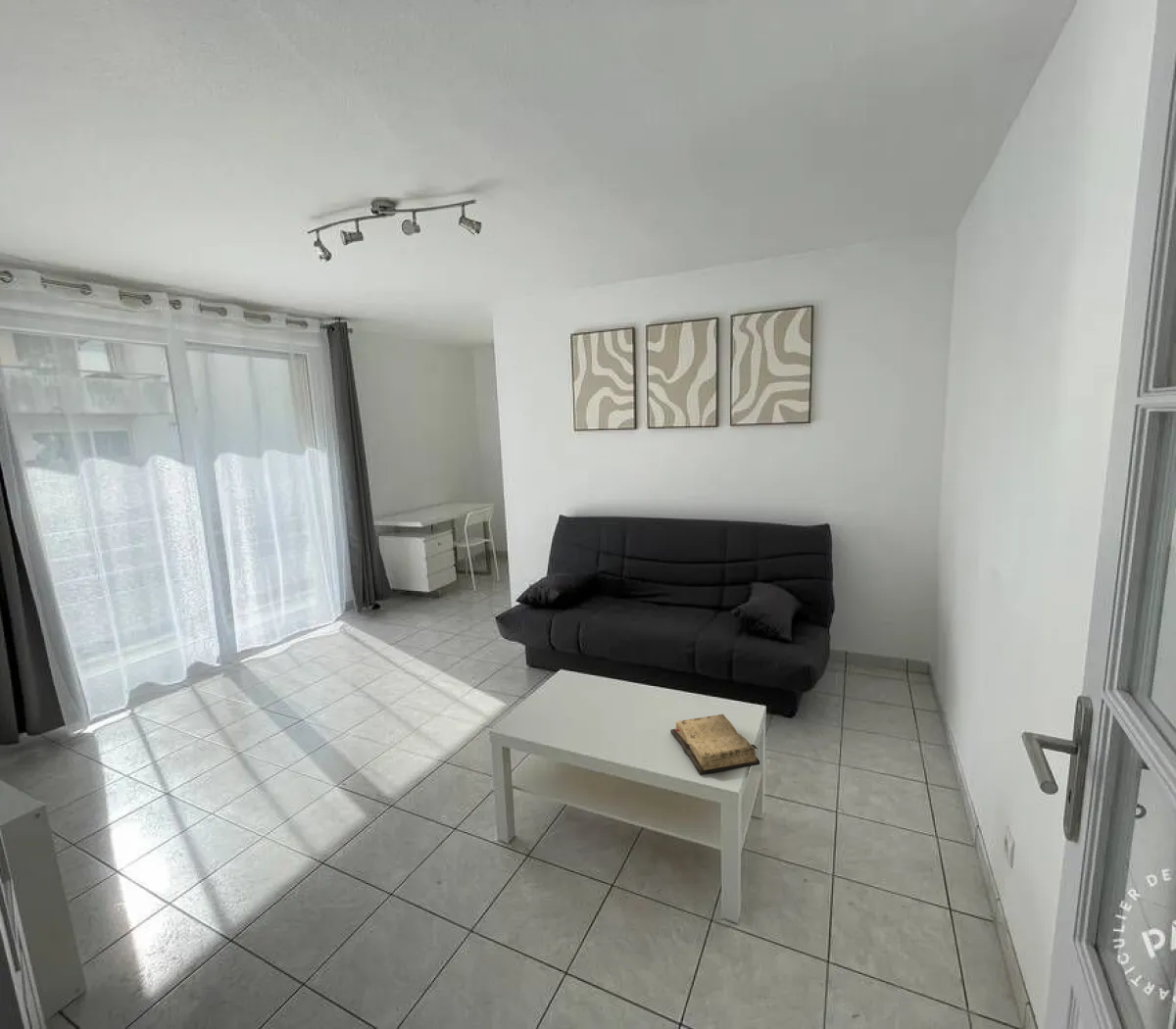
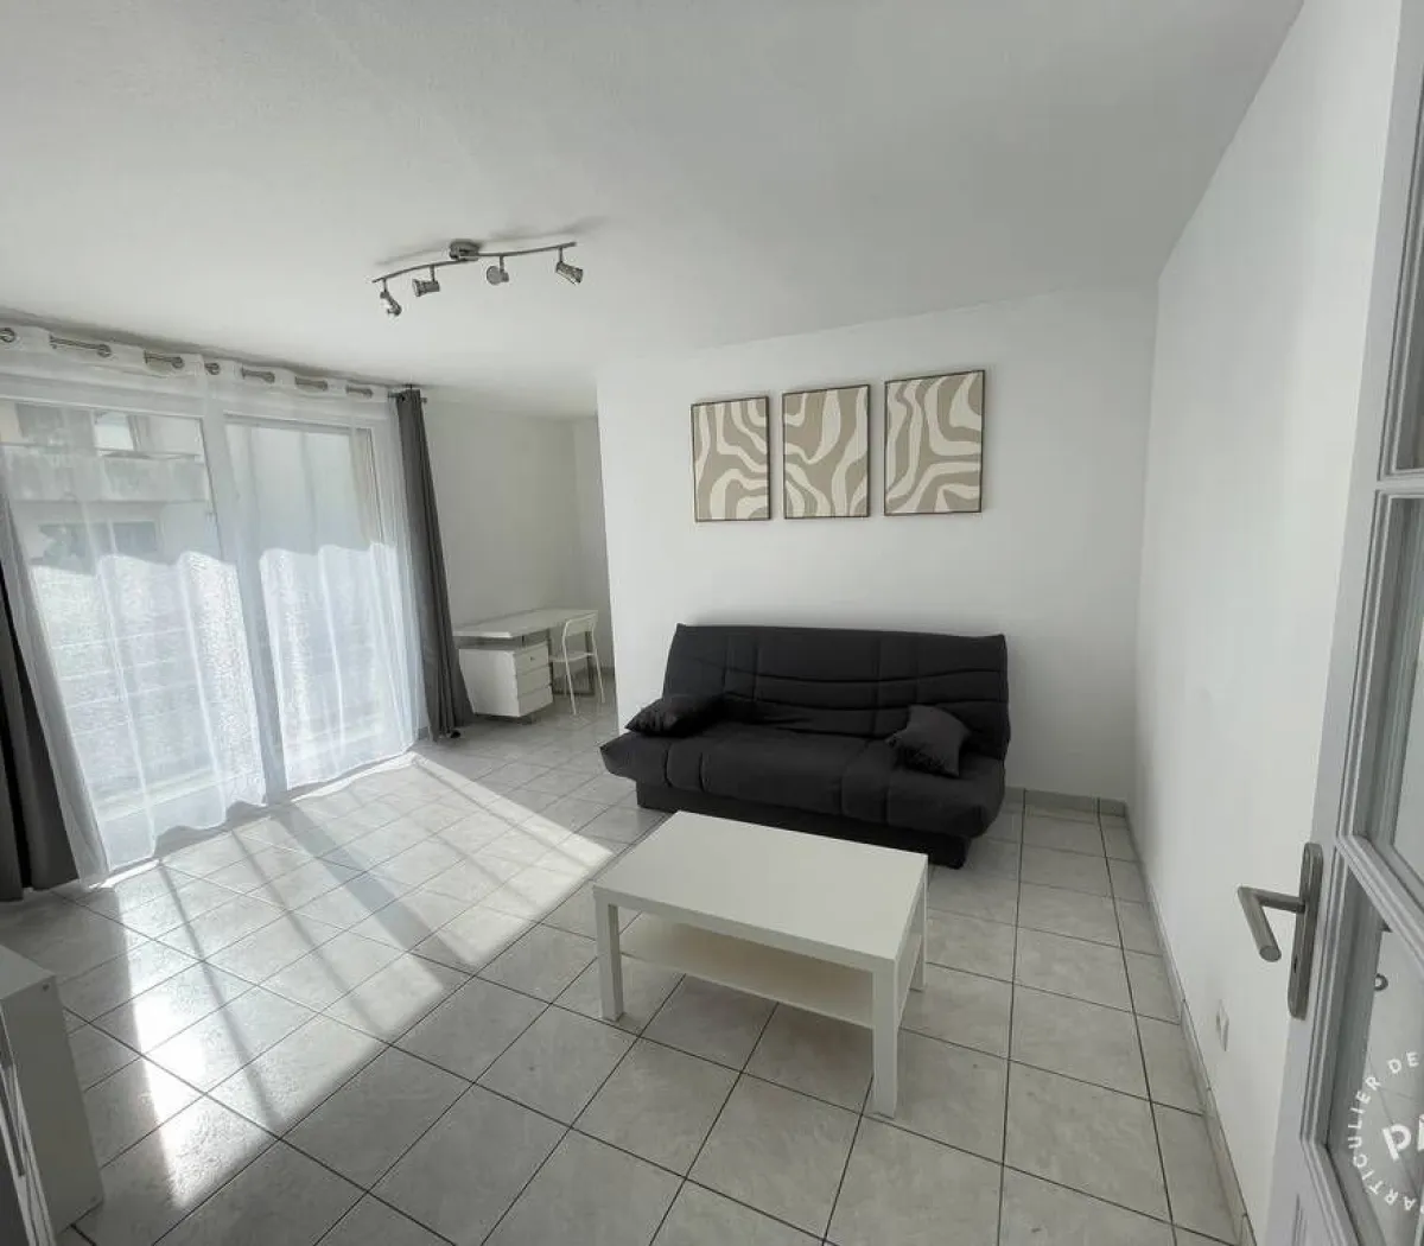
- diary (714, 740)
